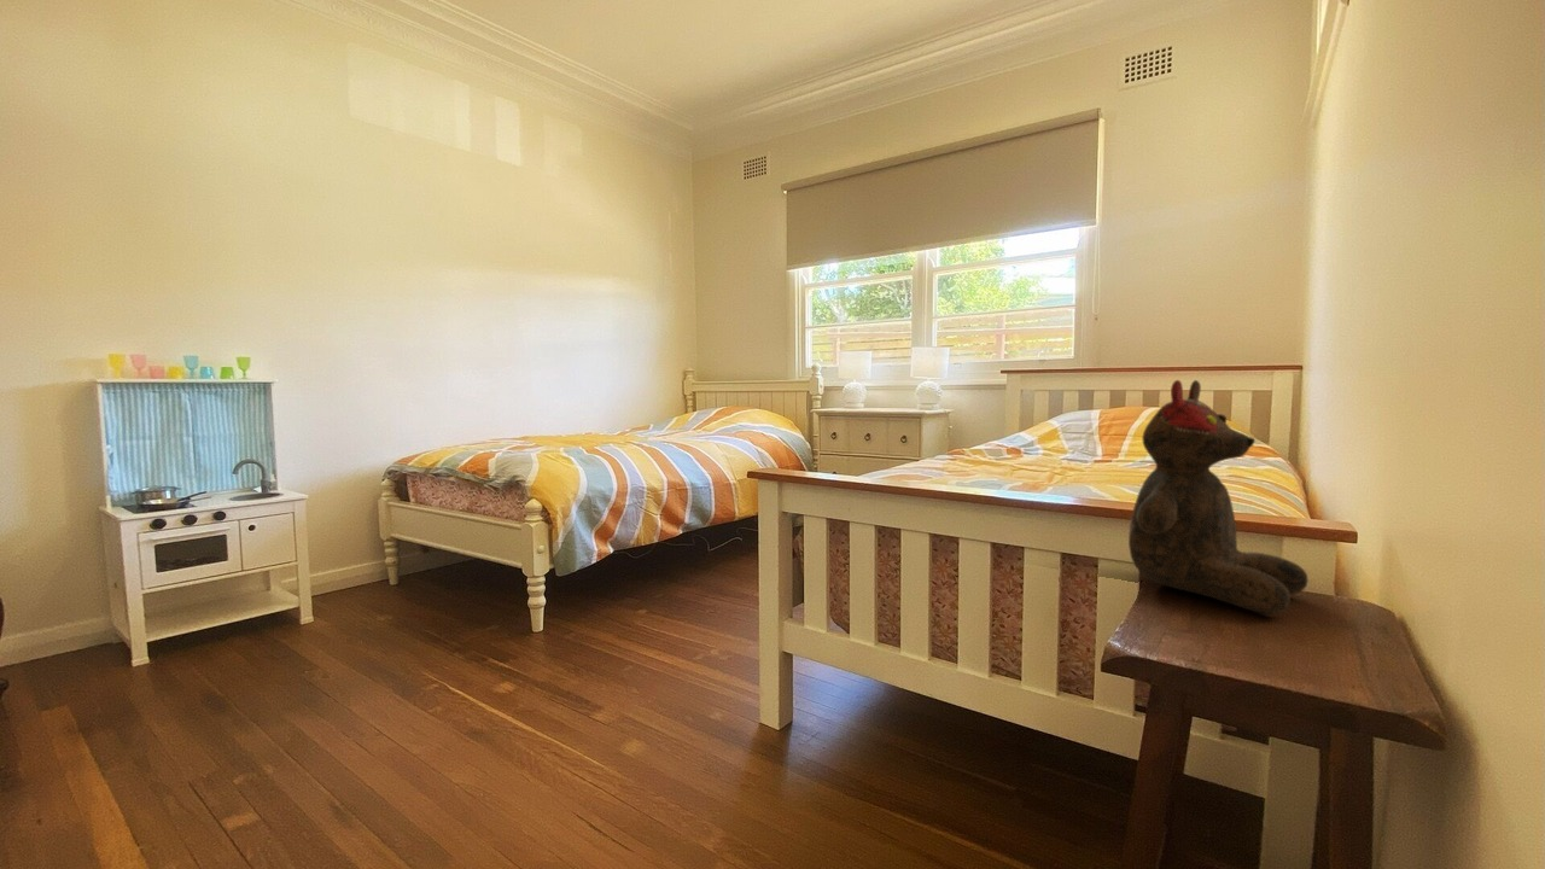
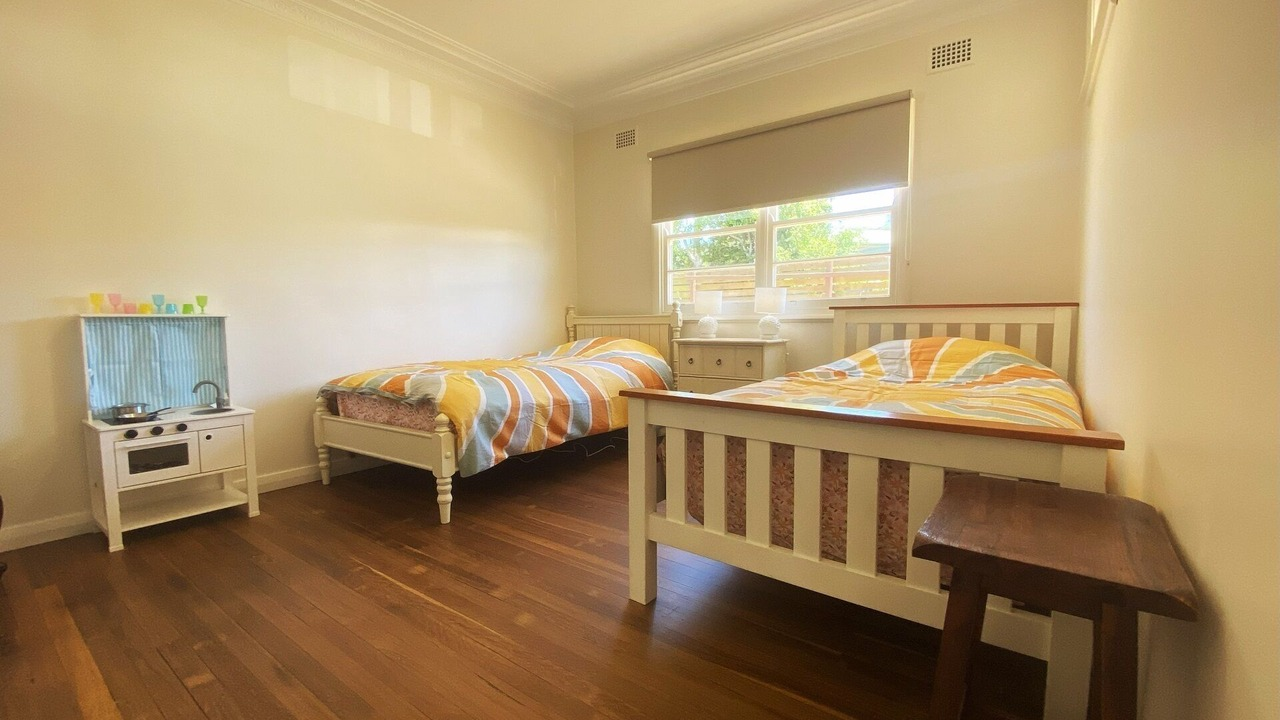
- teddy bear (1215, 486)
